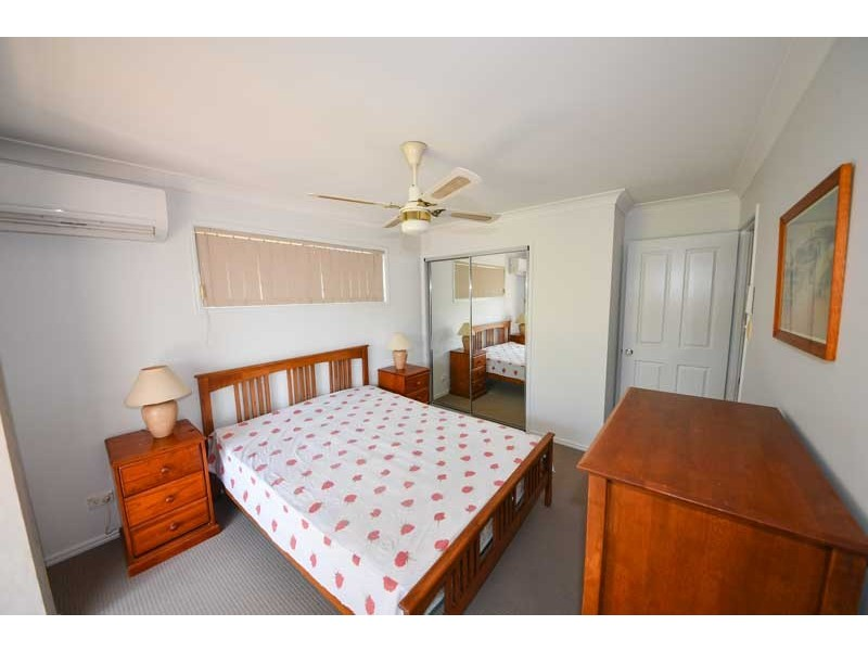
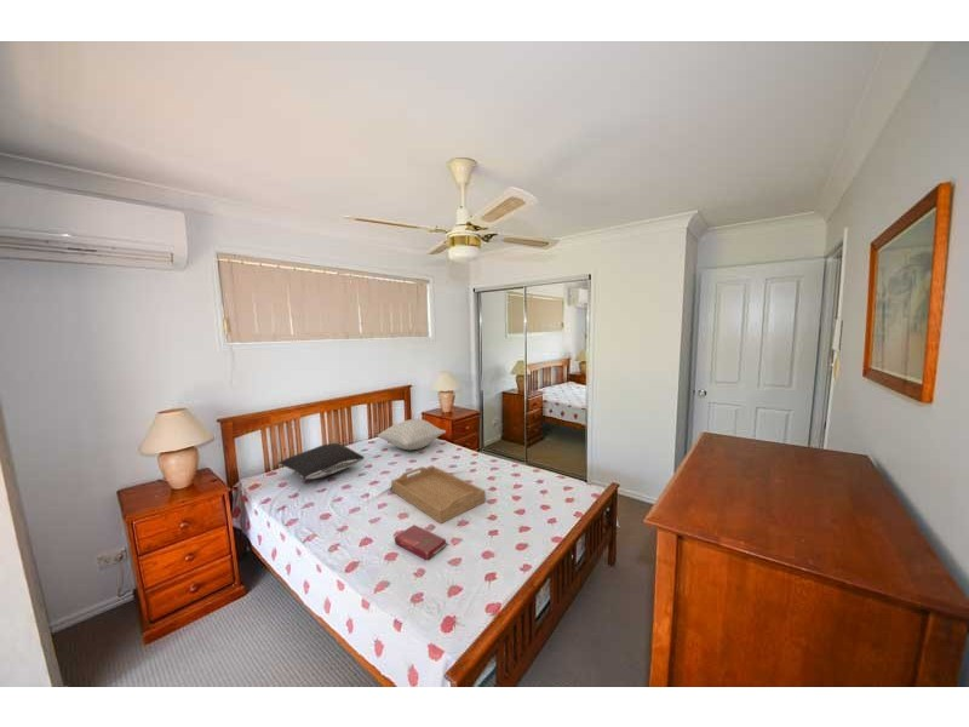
+ serving tray (436, 488)
+ pillow (321, 460)
+ book (419, 540)
+ pillow (411, 434)
